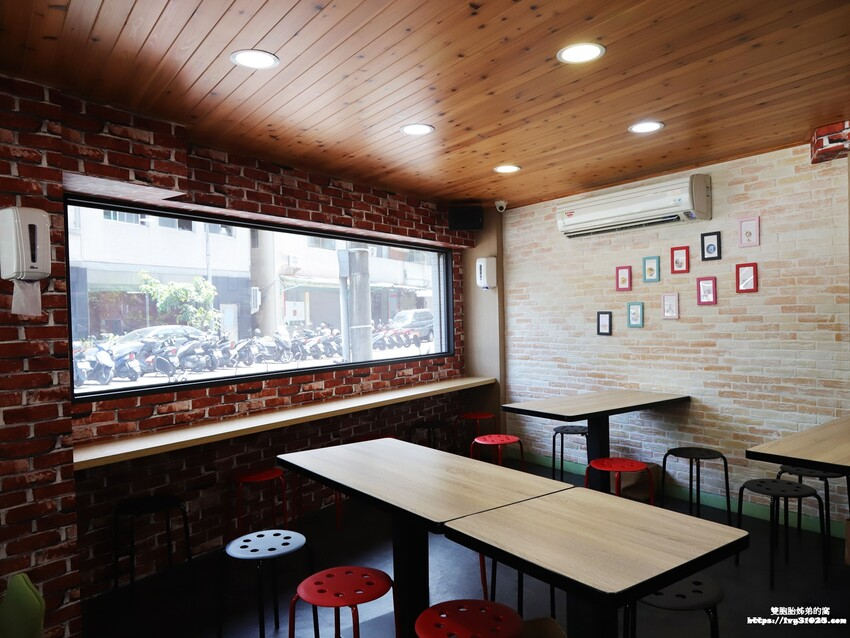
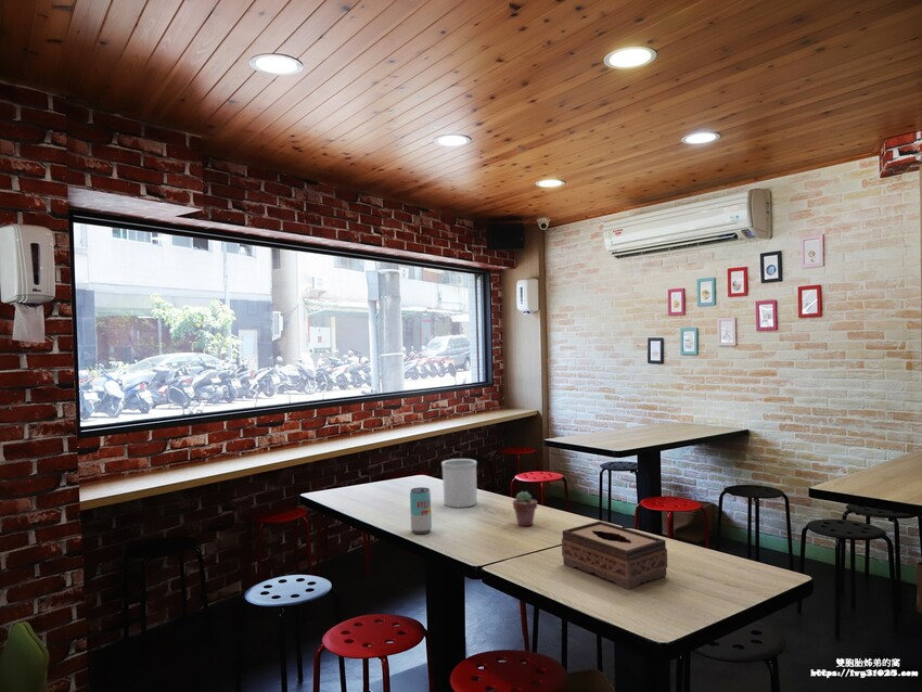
+ beverage can (420, 510)
+ potted succulent (525, 507)
+ tissue box (612, 552)
+ utensil holder (459, 482)
